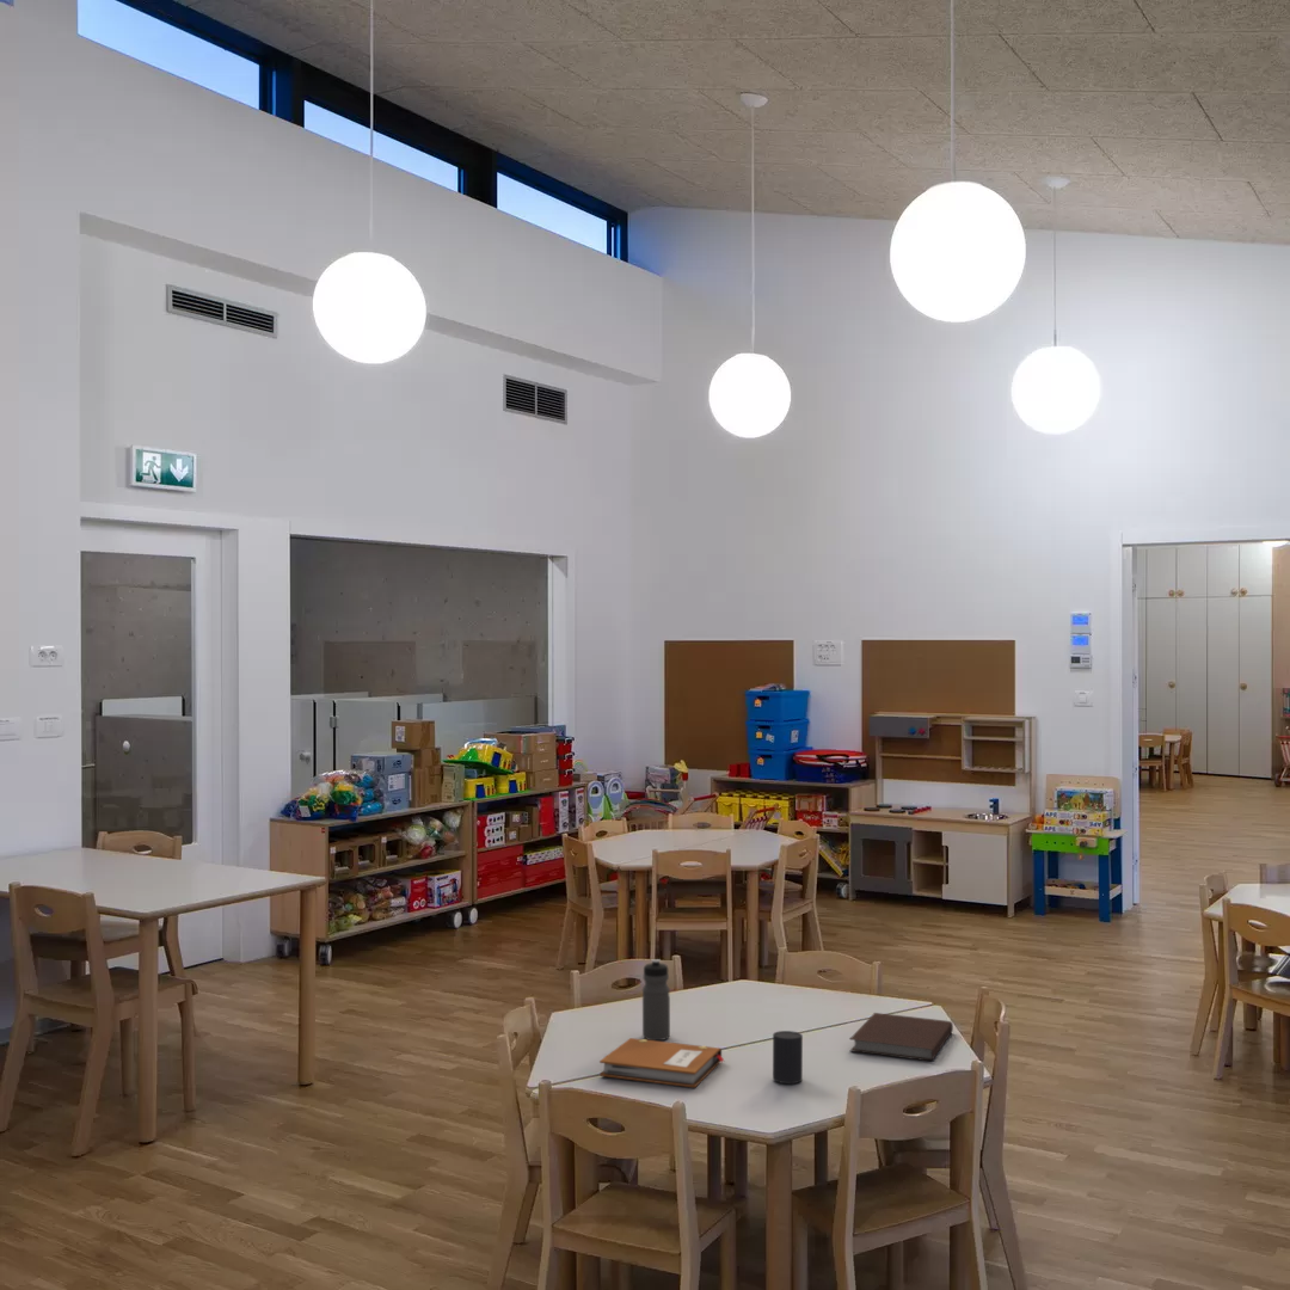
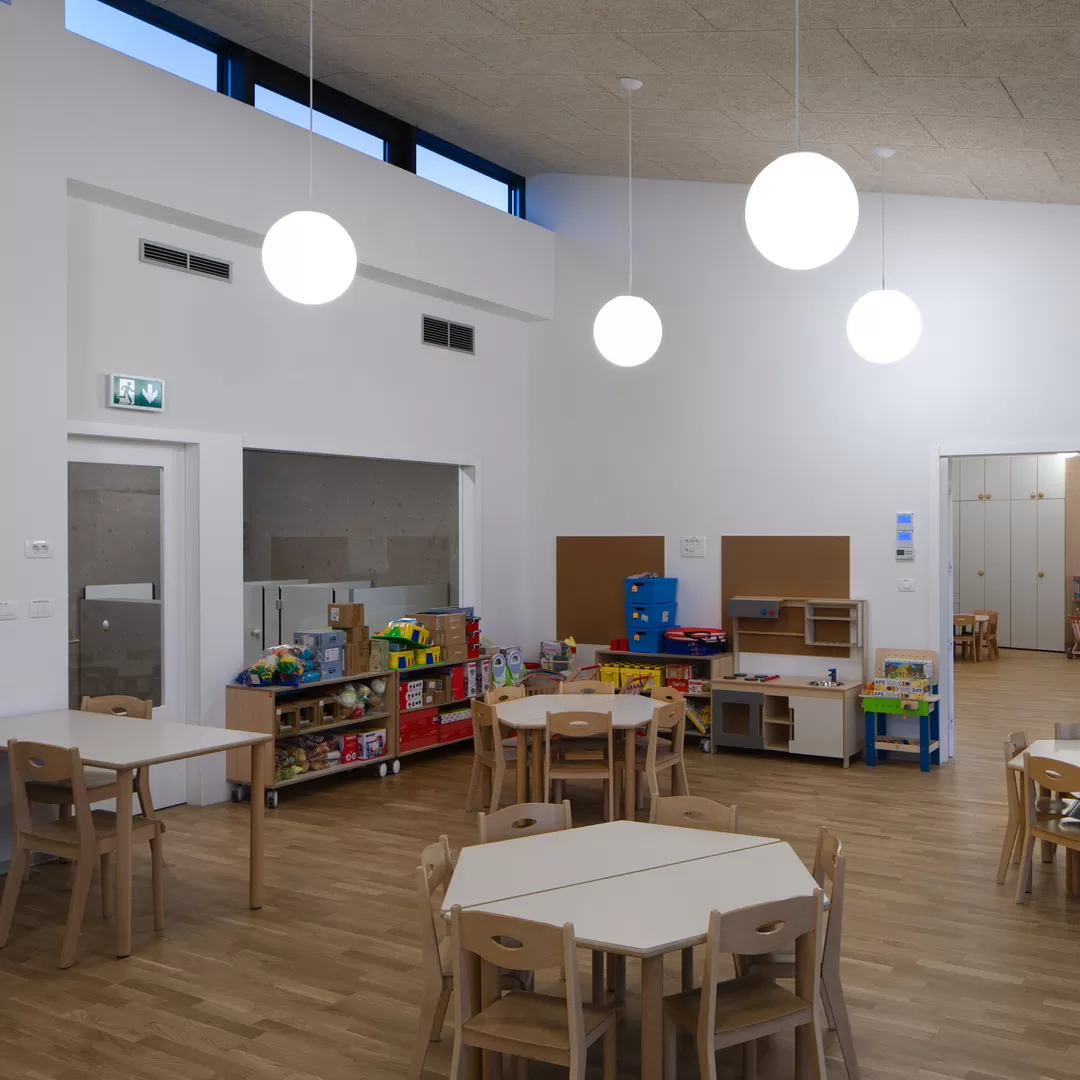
- water bottle (656, 997)
- notebook (902, 1036)
- notebook (664, 1061)
- cup (787, 1056)
